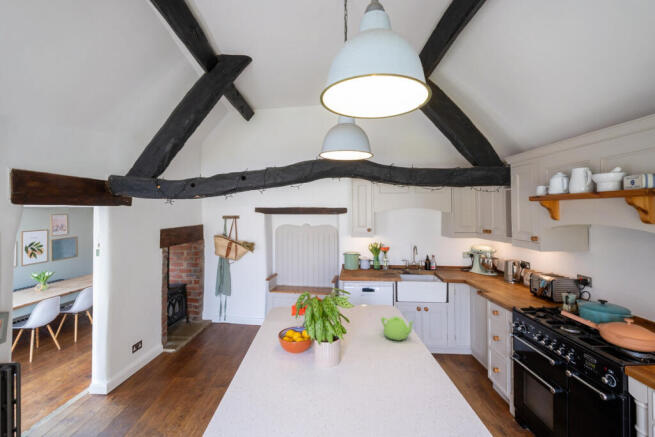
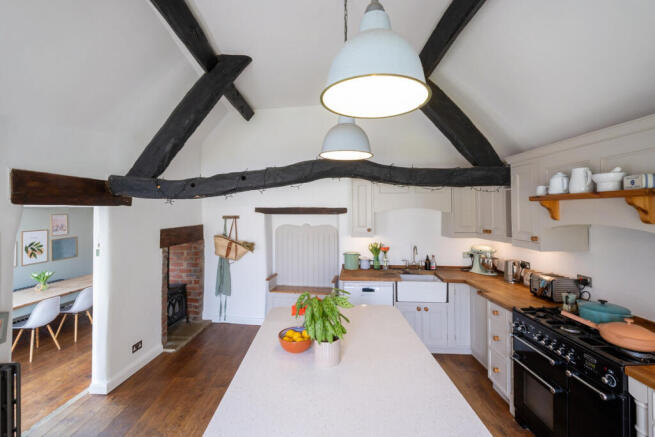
- teapot (397, 327)
